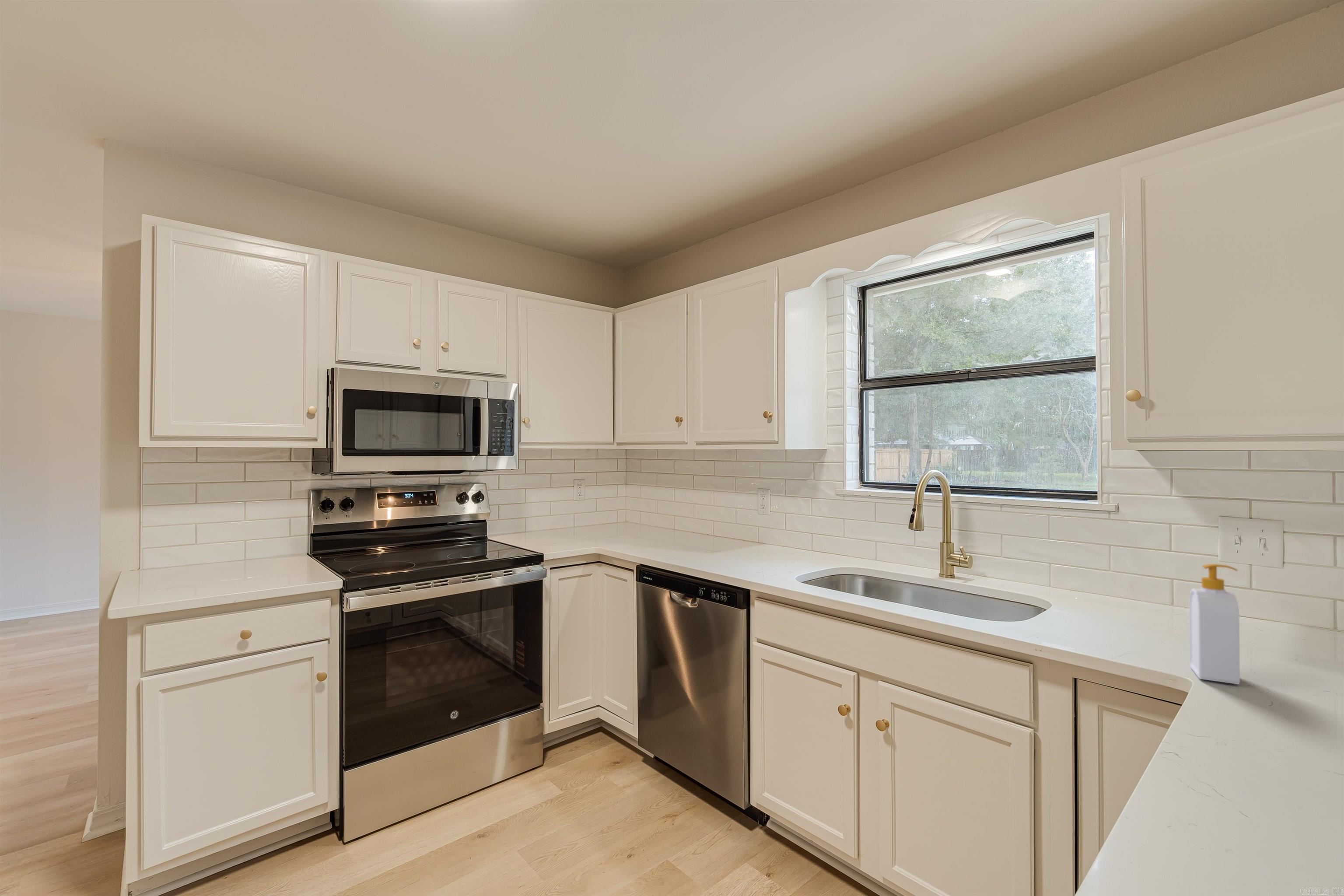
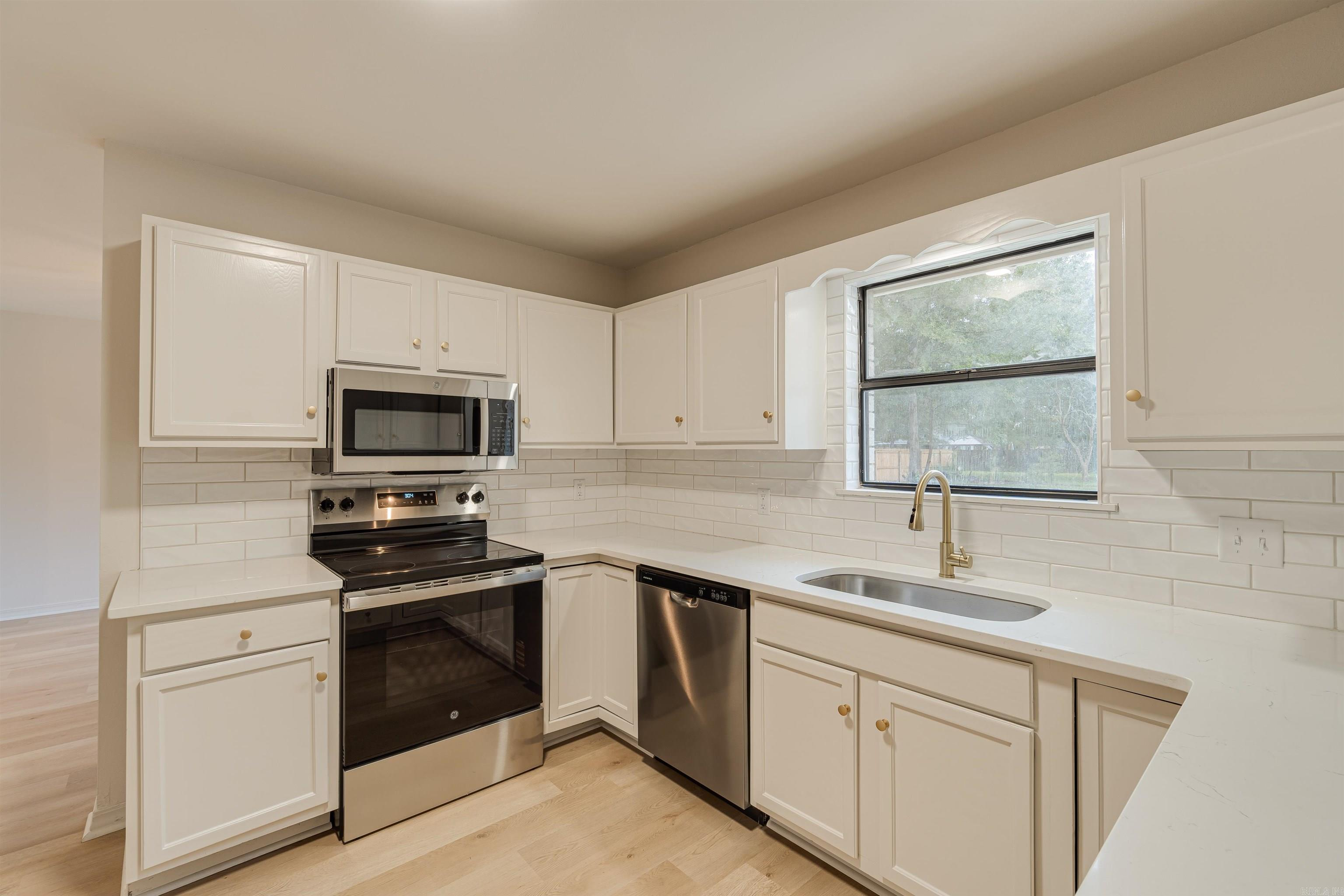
- soap bottle (1215, 620)
